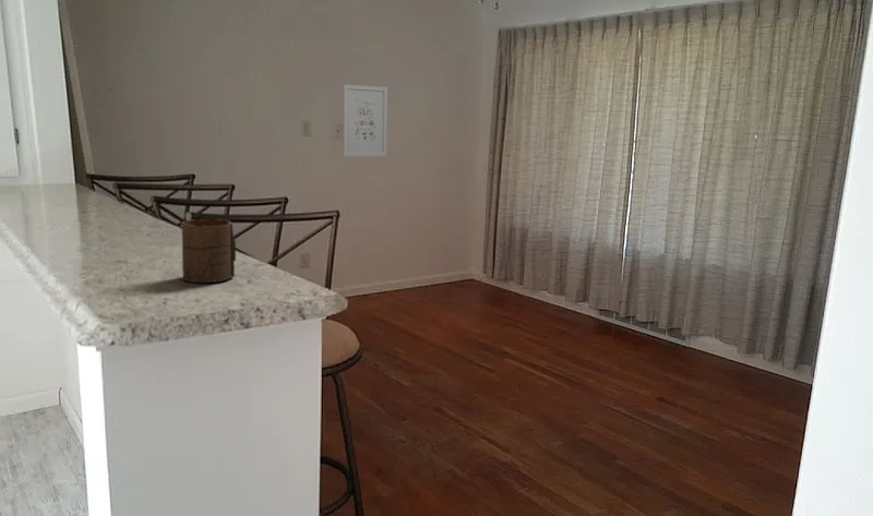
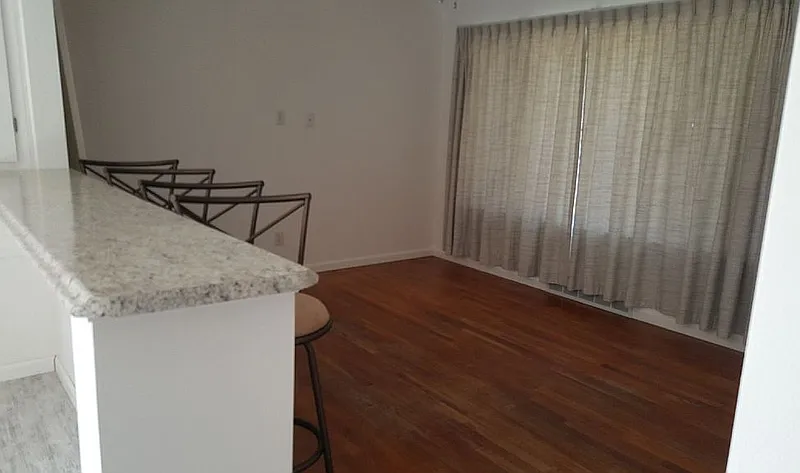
- cup (208, 250)
- wall art (364, 121)
